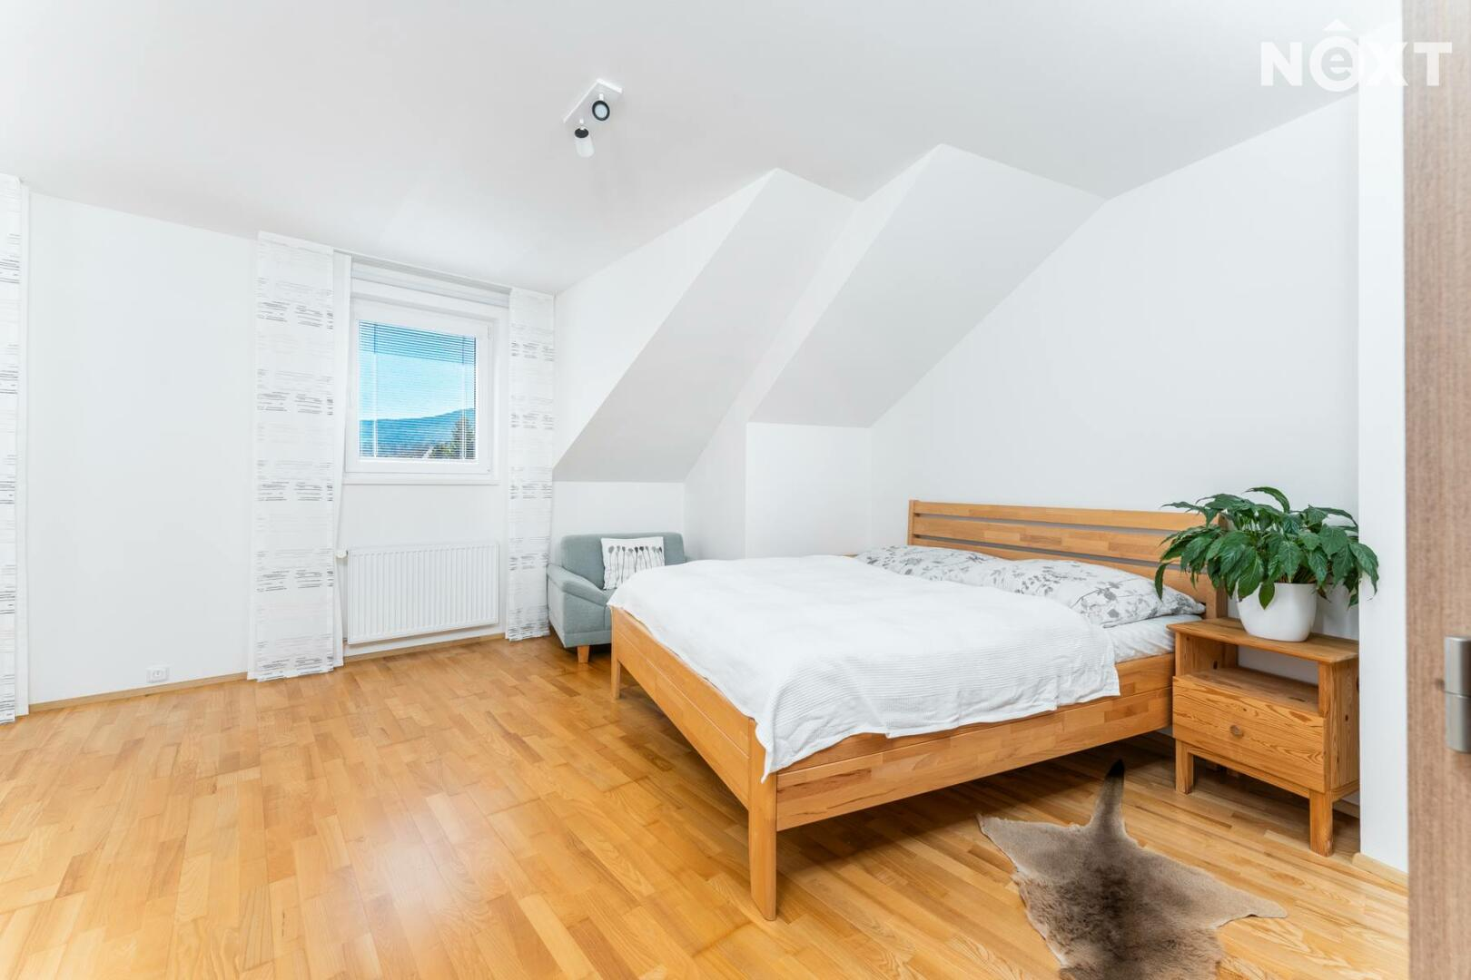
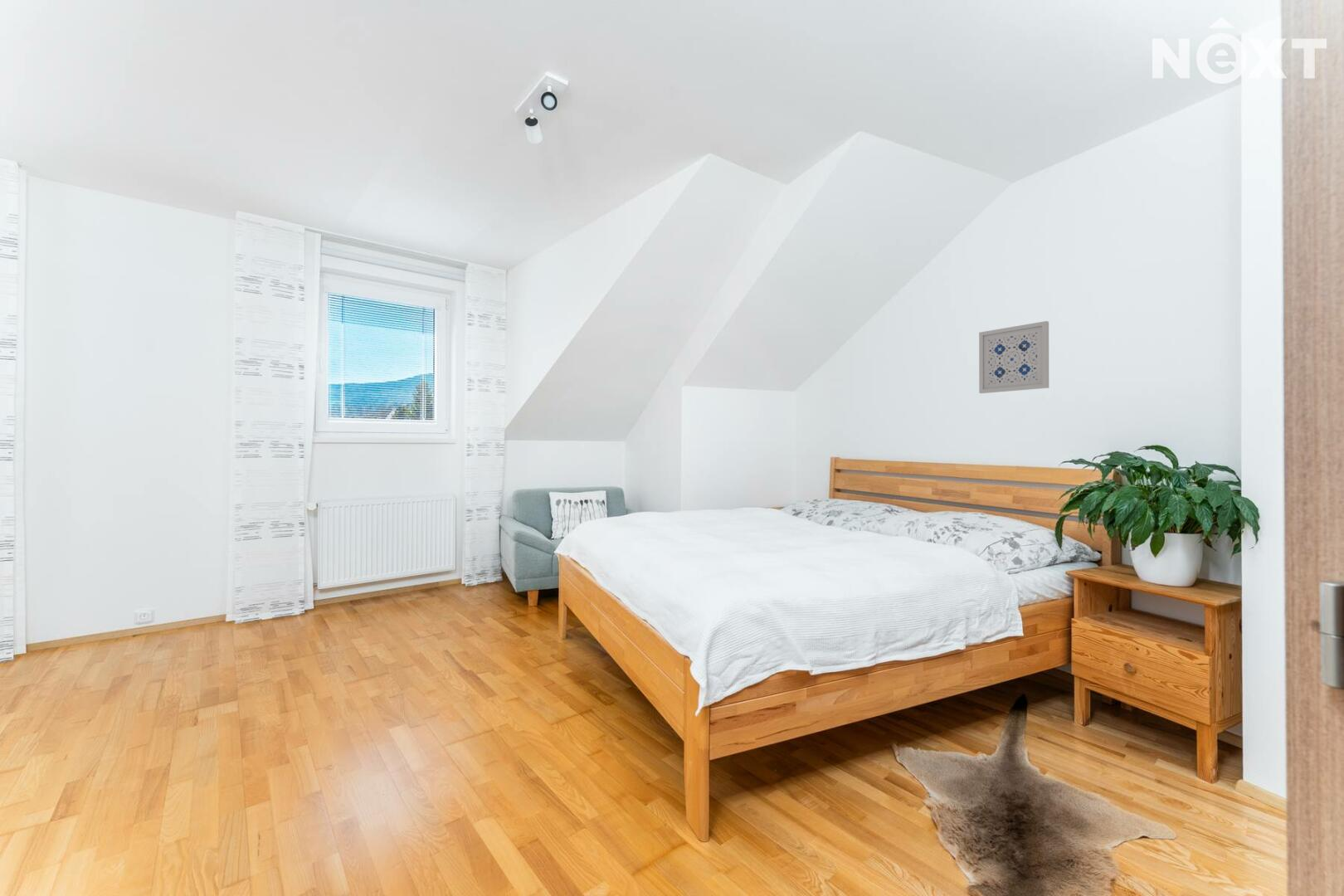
+ wall art (1012, 358)
